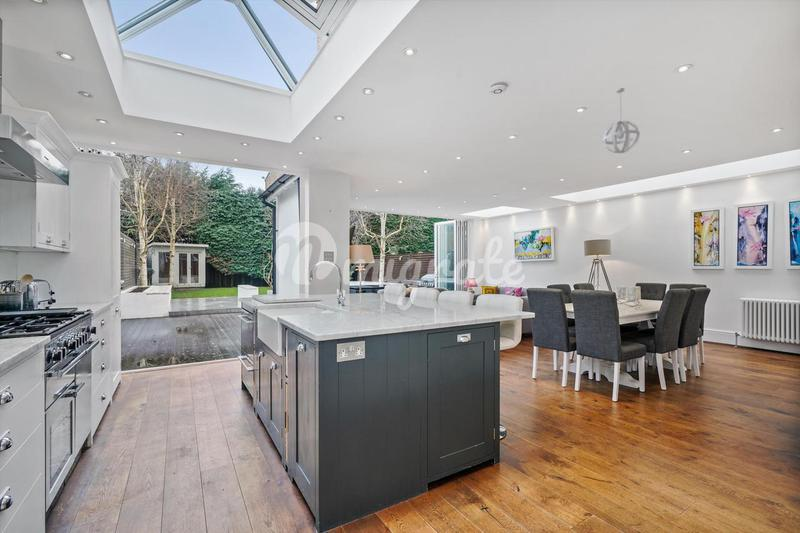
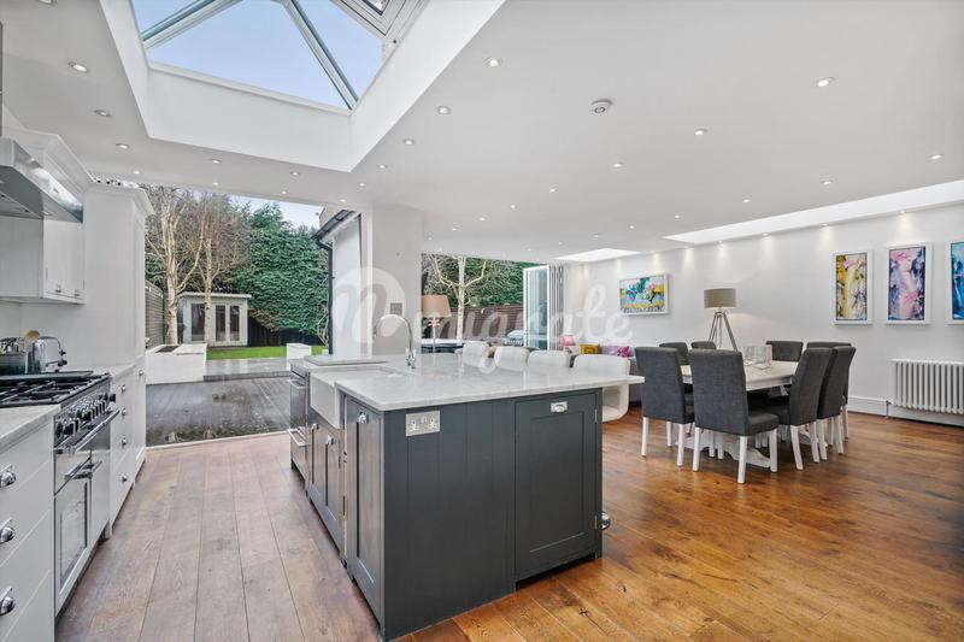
- pendant light (620, 121)
